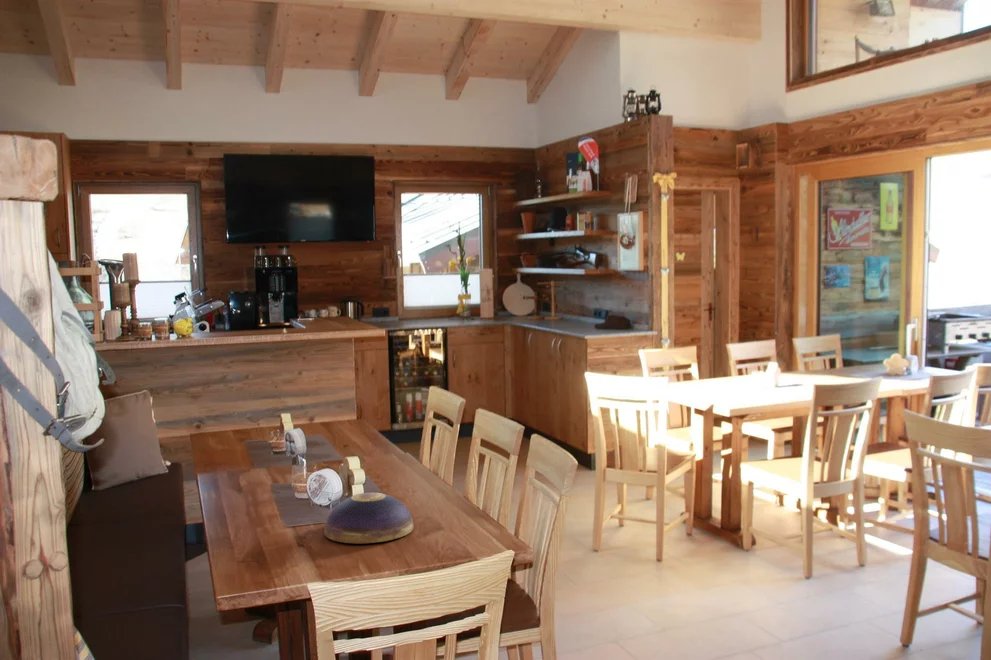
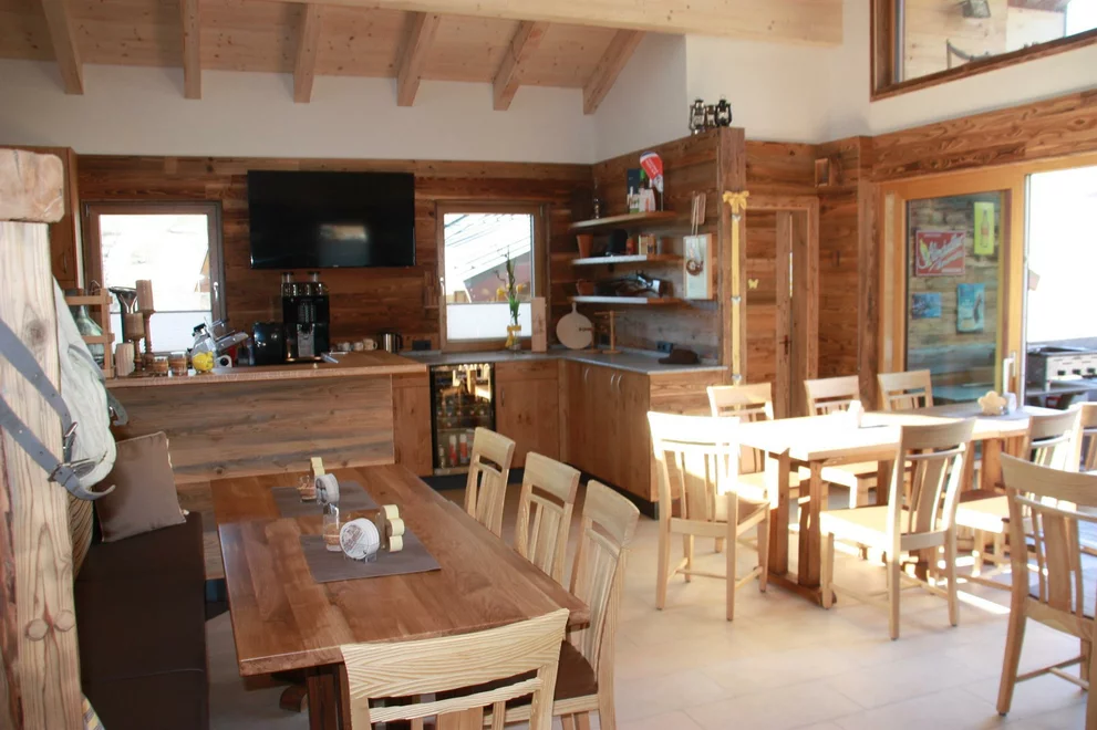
- decorative bowl (369, 511)
